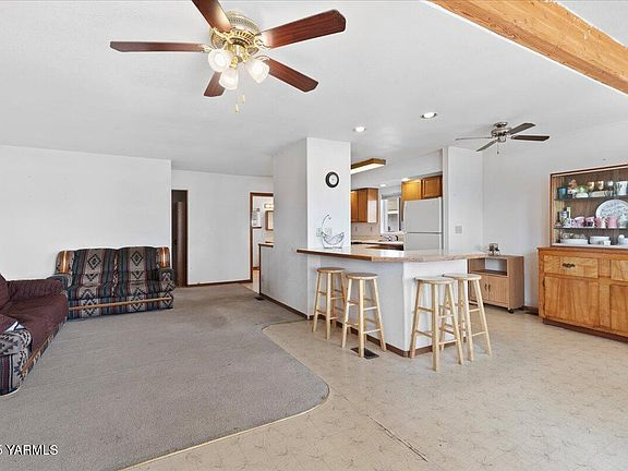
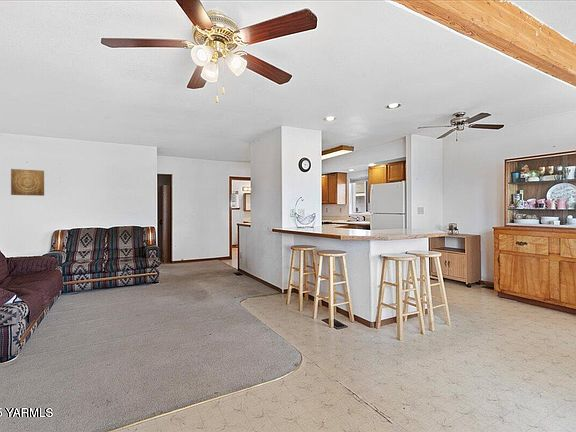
+ wall art (27, 182)
